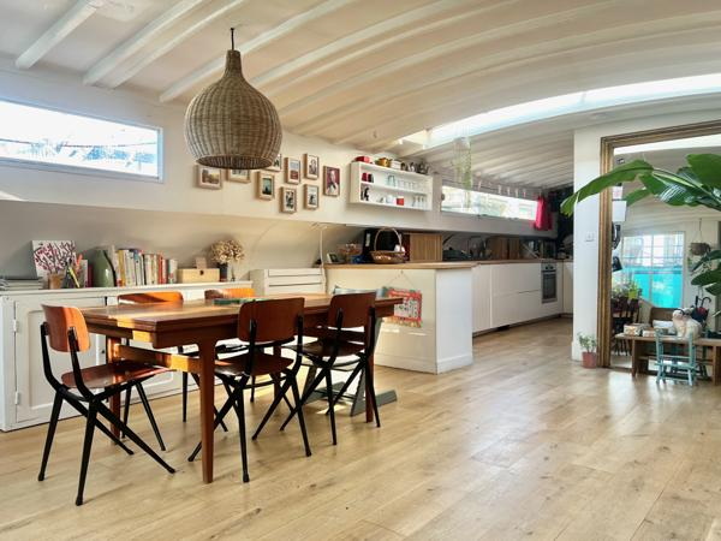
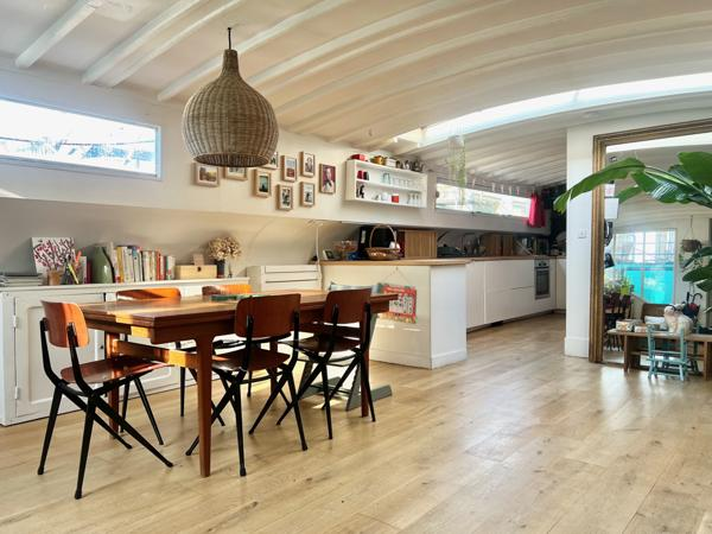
- potted plant (588, 349)
